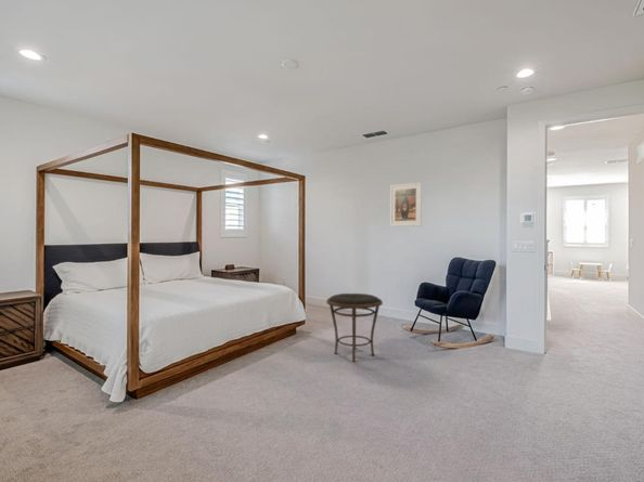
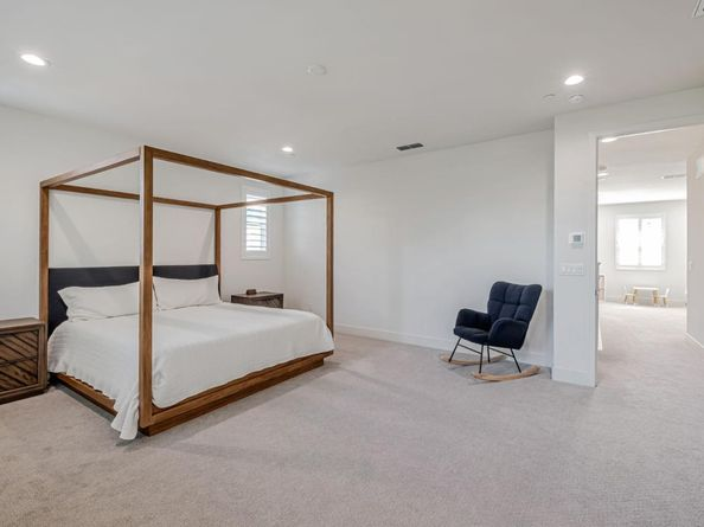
- side table (353, 325)
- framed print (404, 205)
